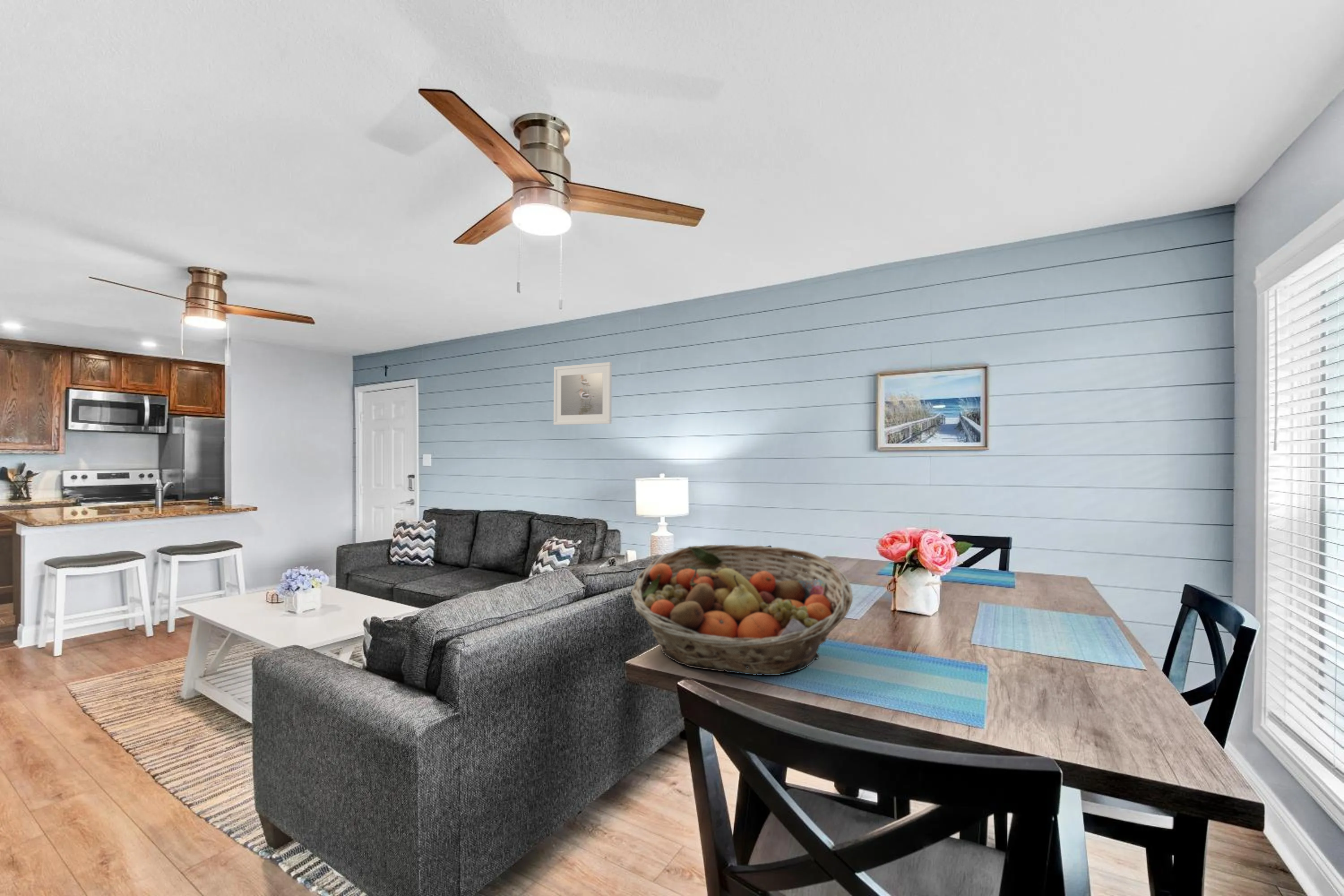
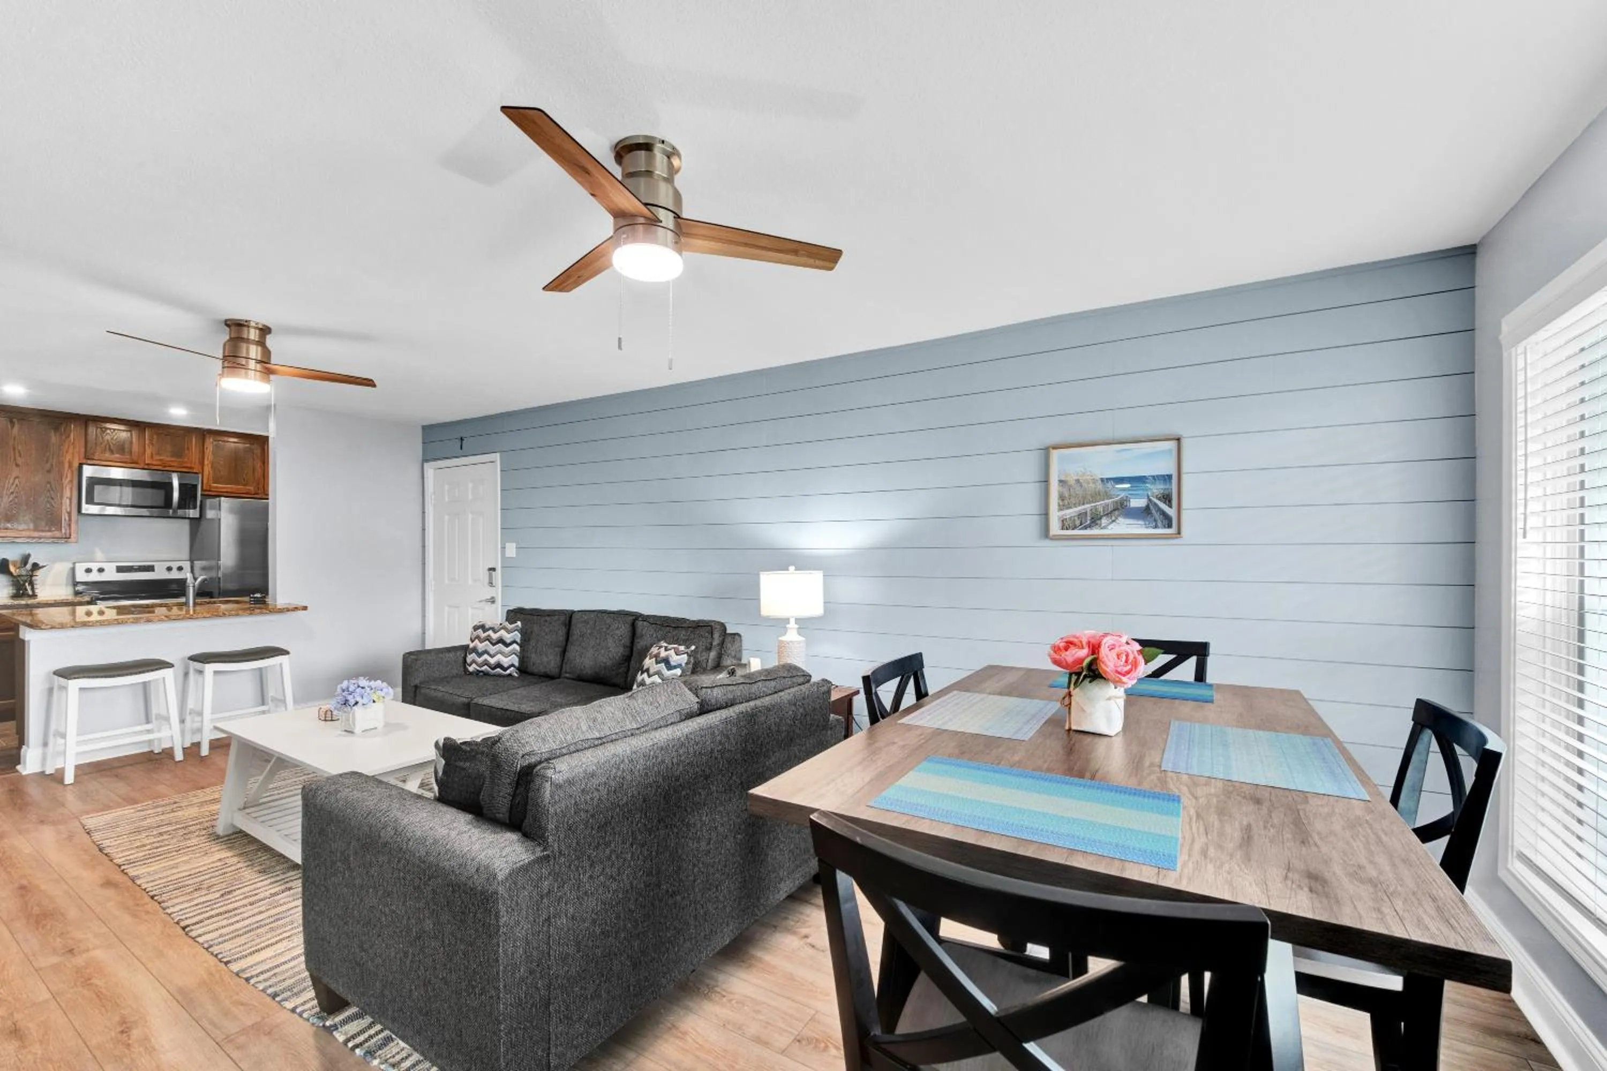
- fruit basket (738, 603)
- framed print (582, 394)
